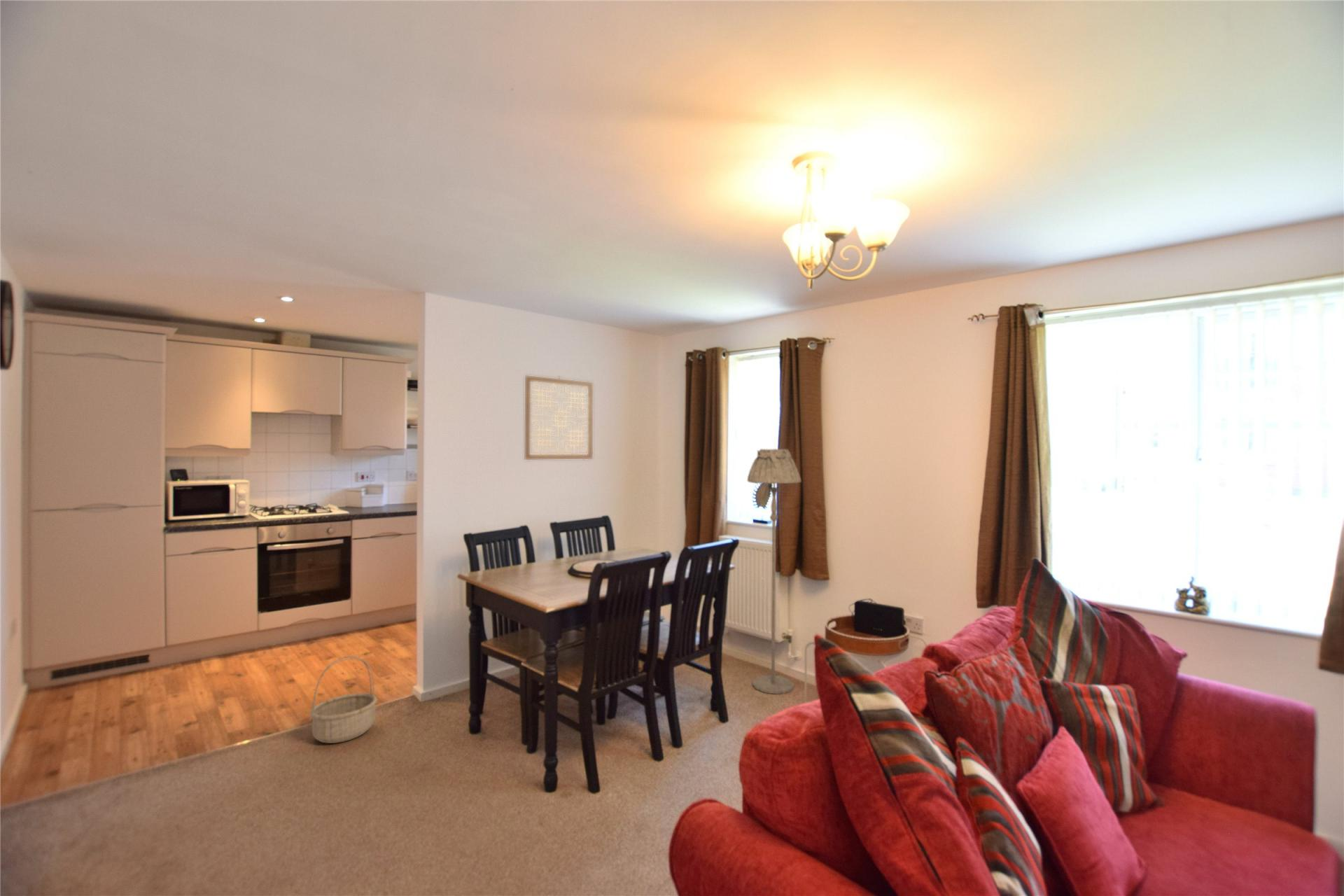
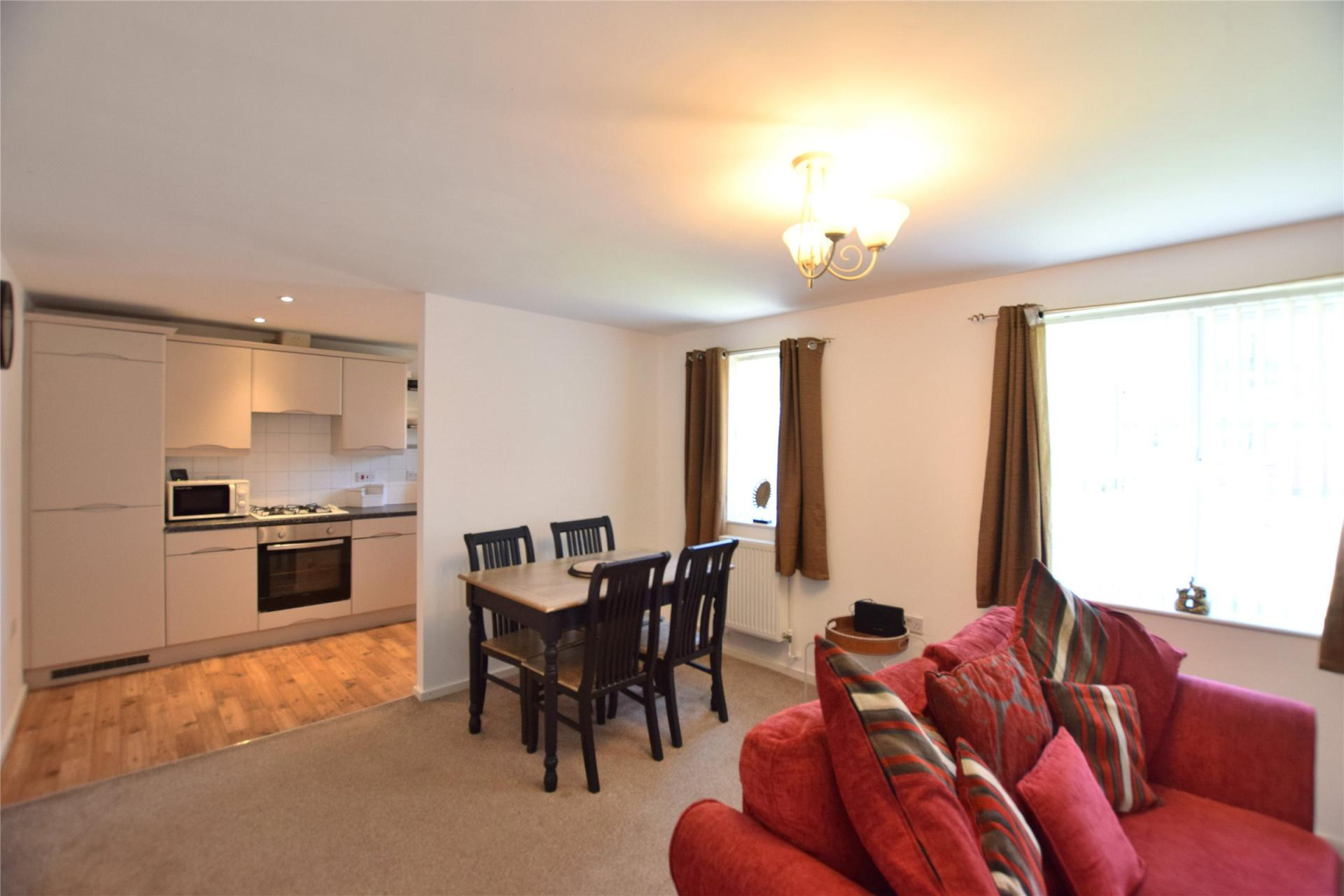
- floor lamp (773, 567)
- basket (344, 695)
- wall art (560, 416)
